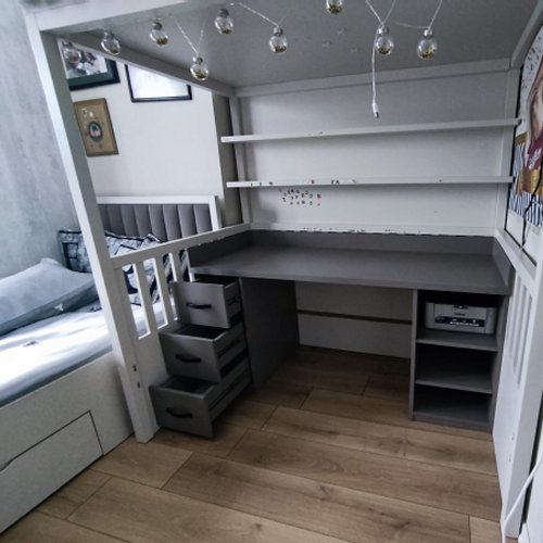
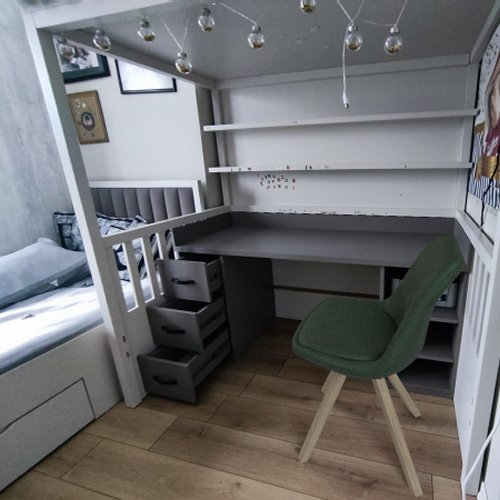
+ chair (365, 348)
